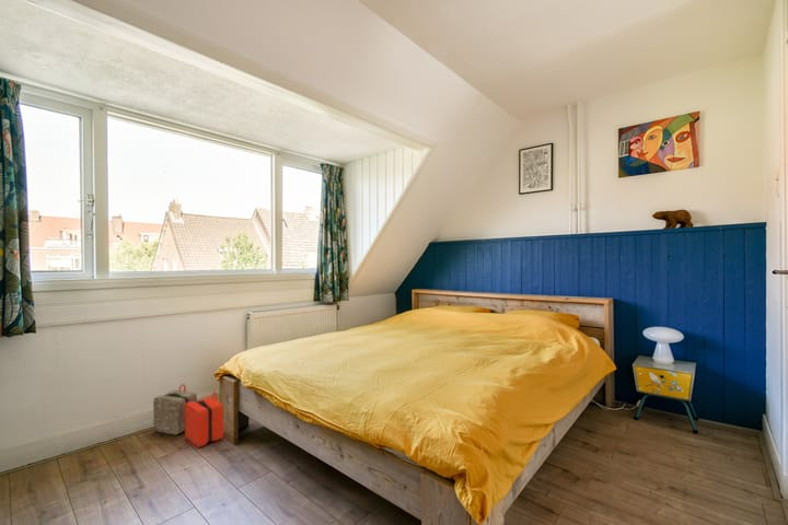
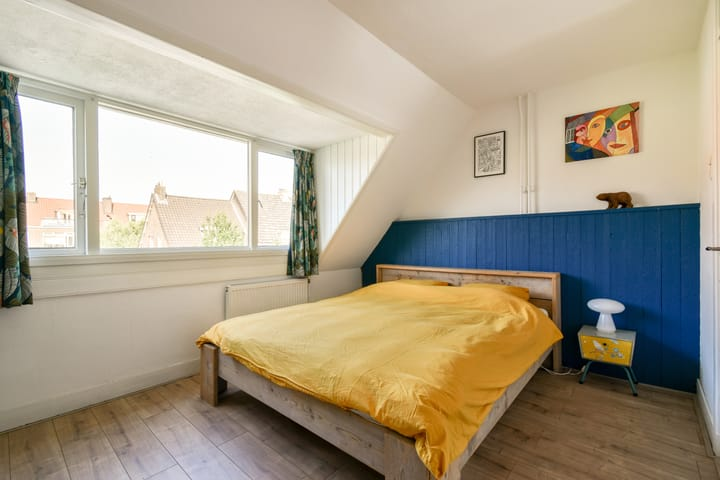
- first aid kit (186, 412)
